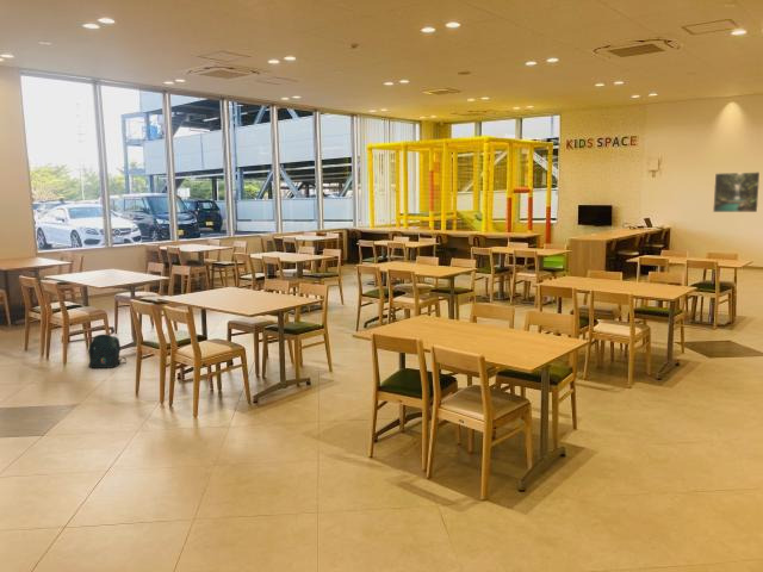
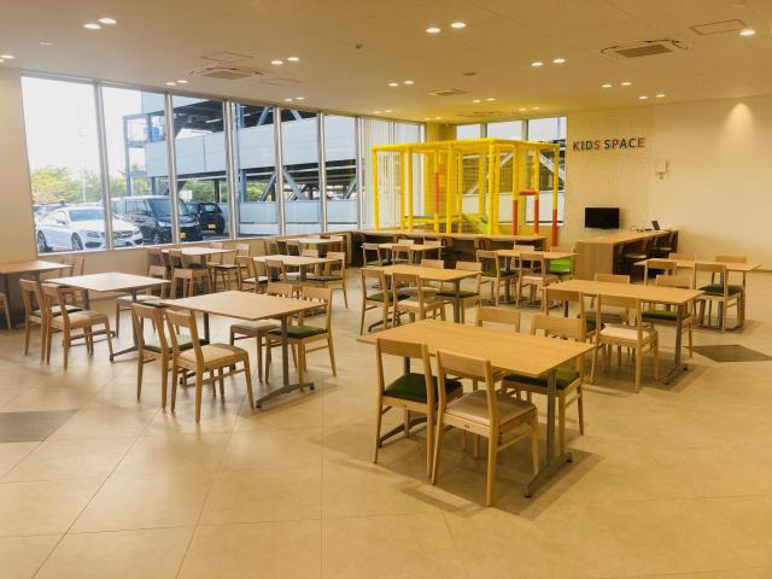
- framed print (736, 192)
- backpack (105, 349)
